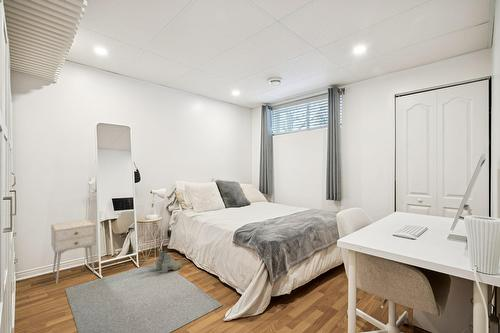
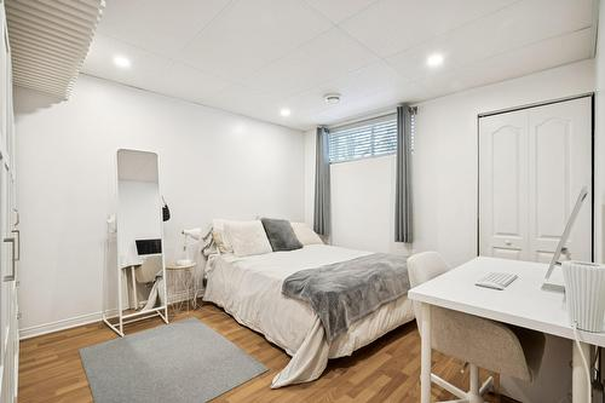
- nightstand (73, 248)
- boots (168, 259)
